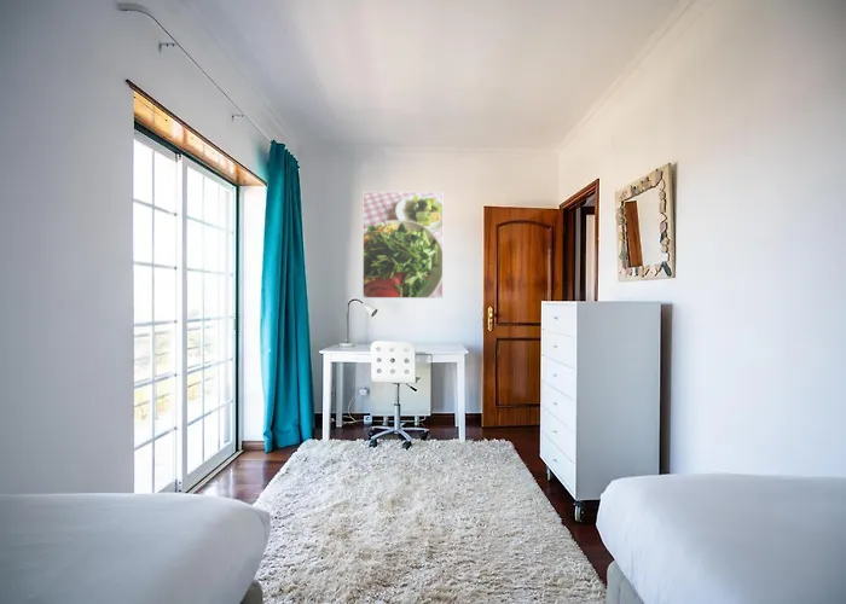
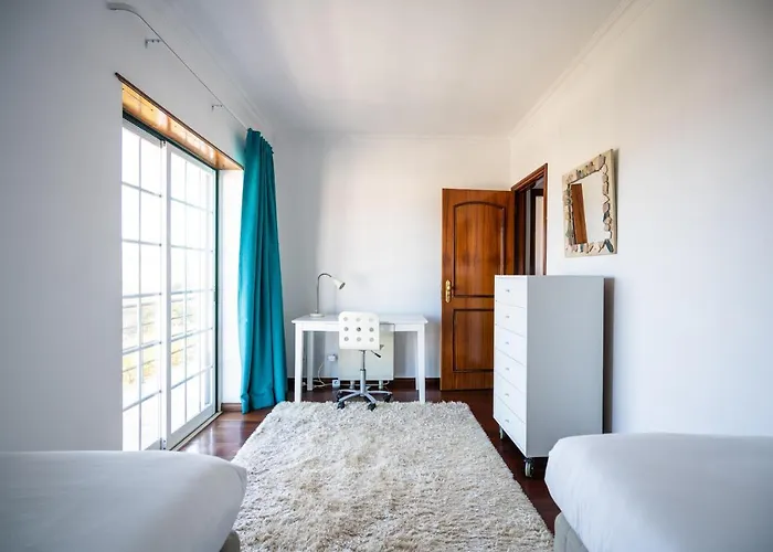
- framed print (402, 245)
